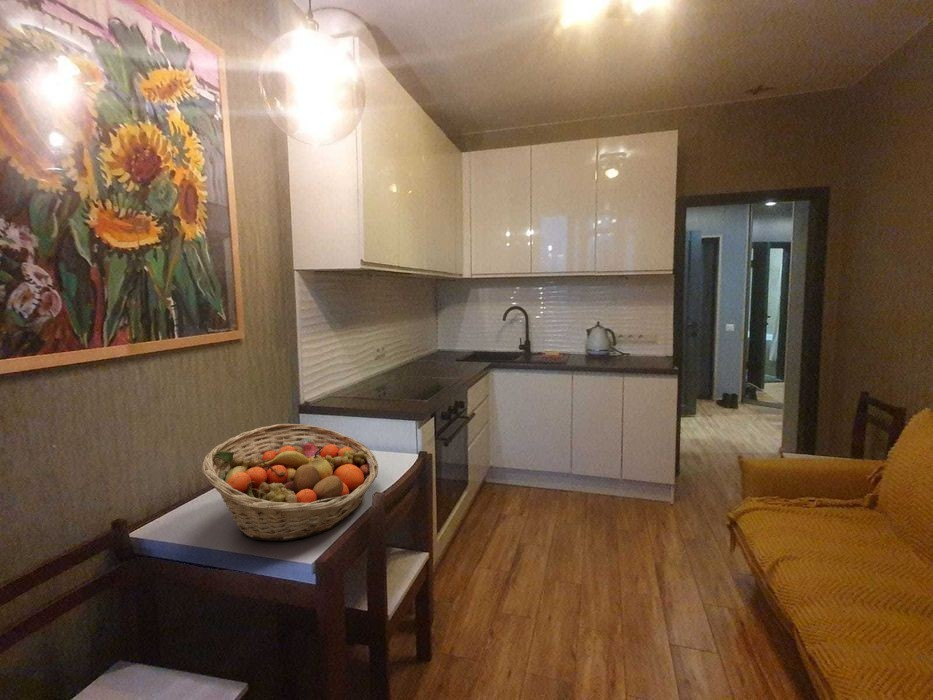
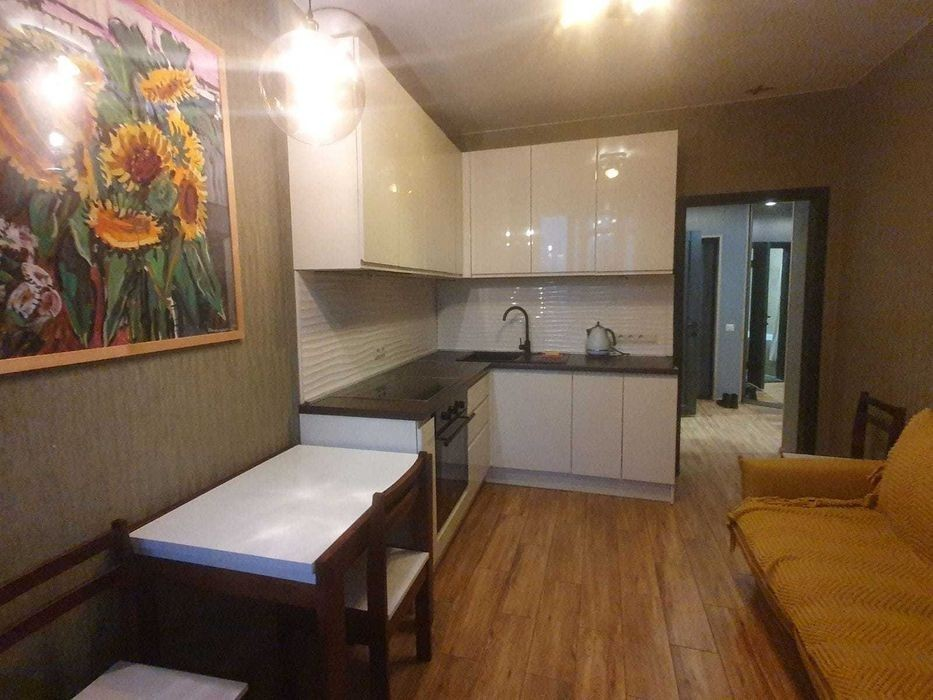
- fruit basket (299, 474)
